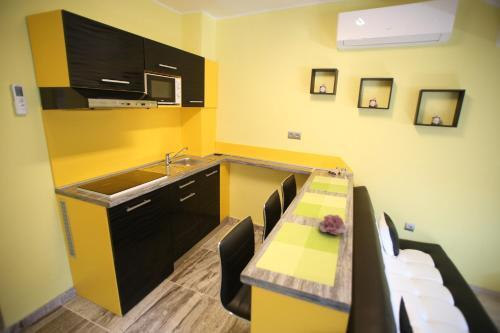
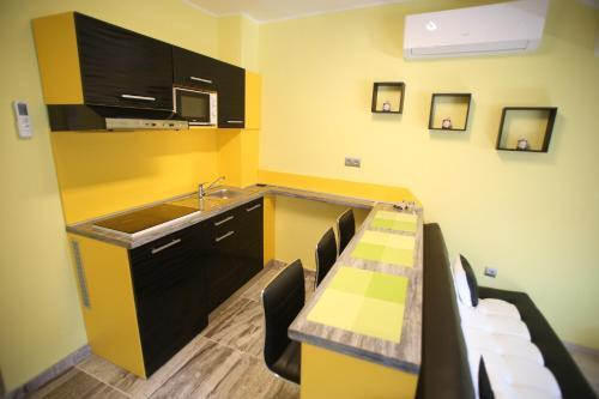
- flower (332, 224)
